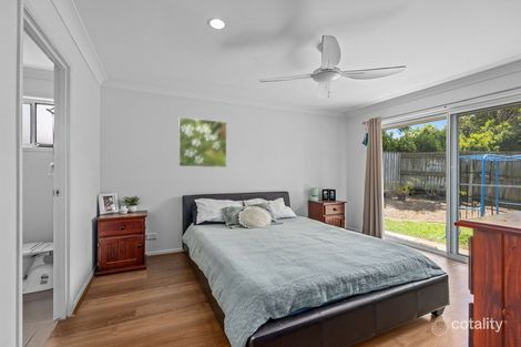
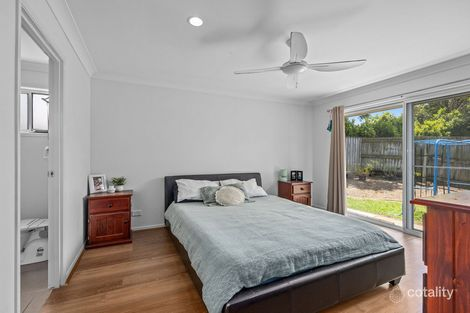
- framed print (203, 143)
